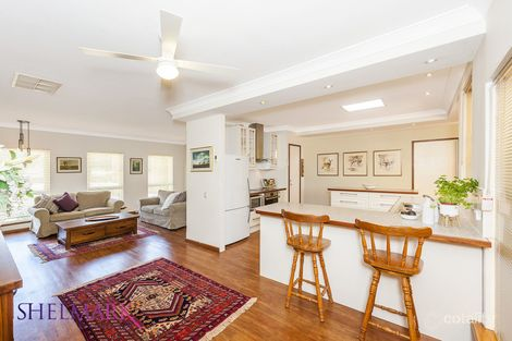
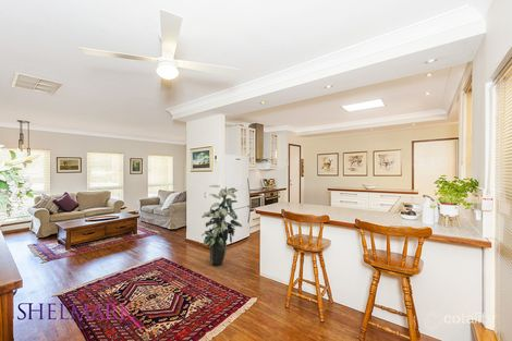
+ indoor plant (219, 223)
